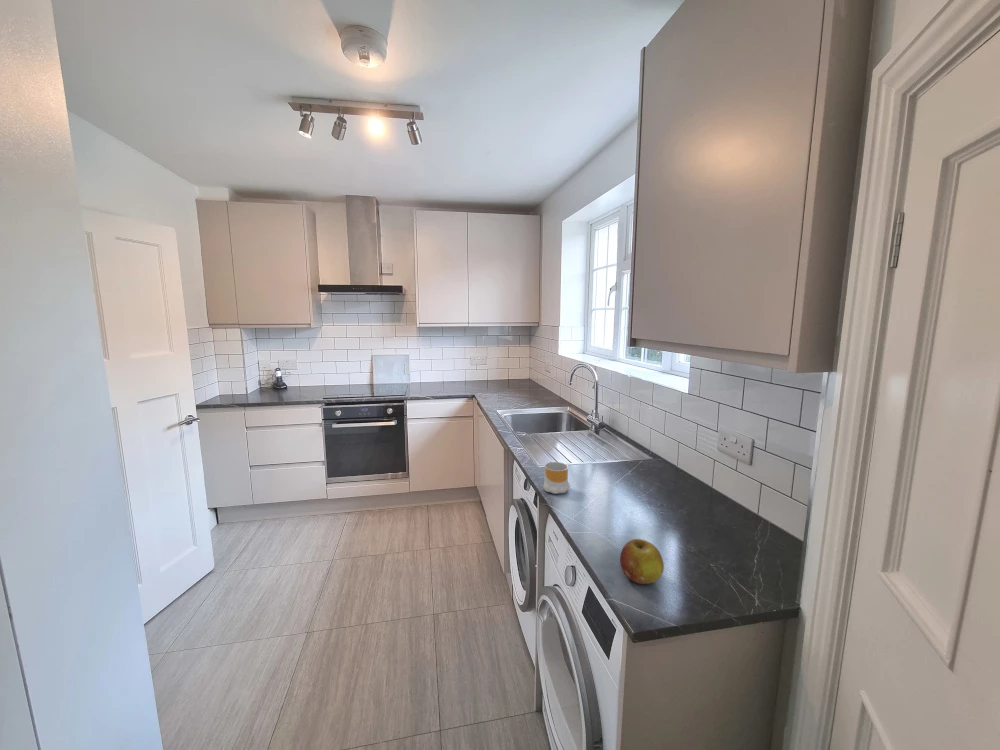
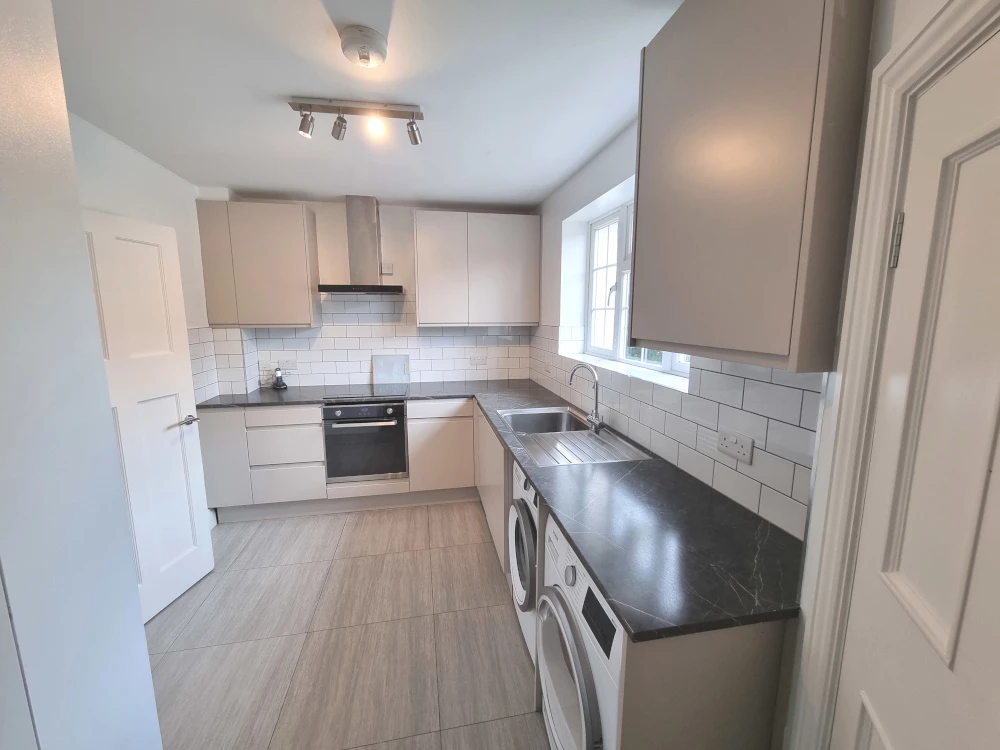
- mug (554, 475)
- fruit (641, 560)
